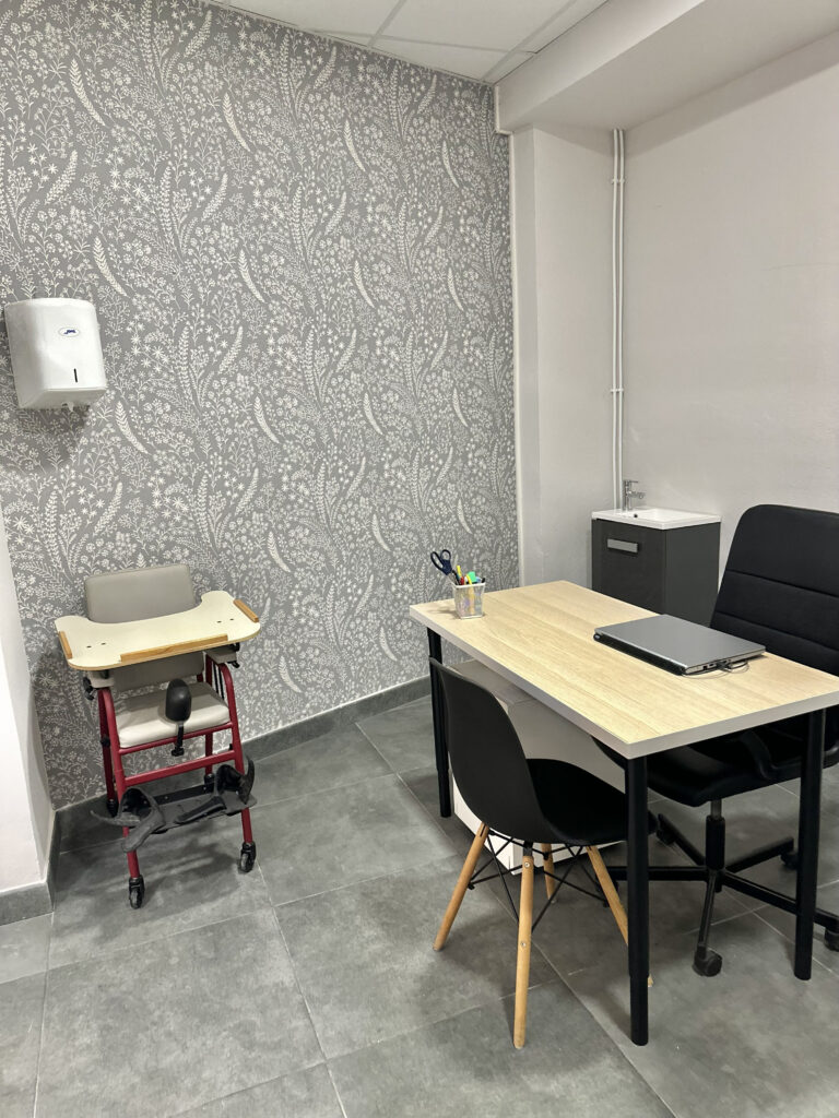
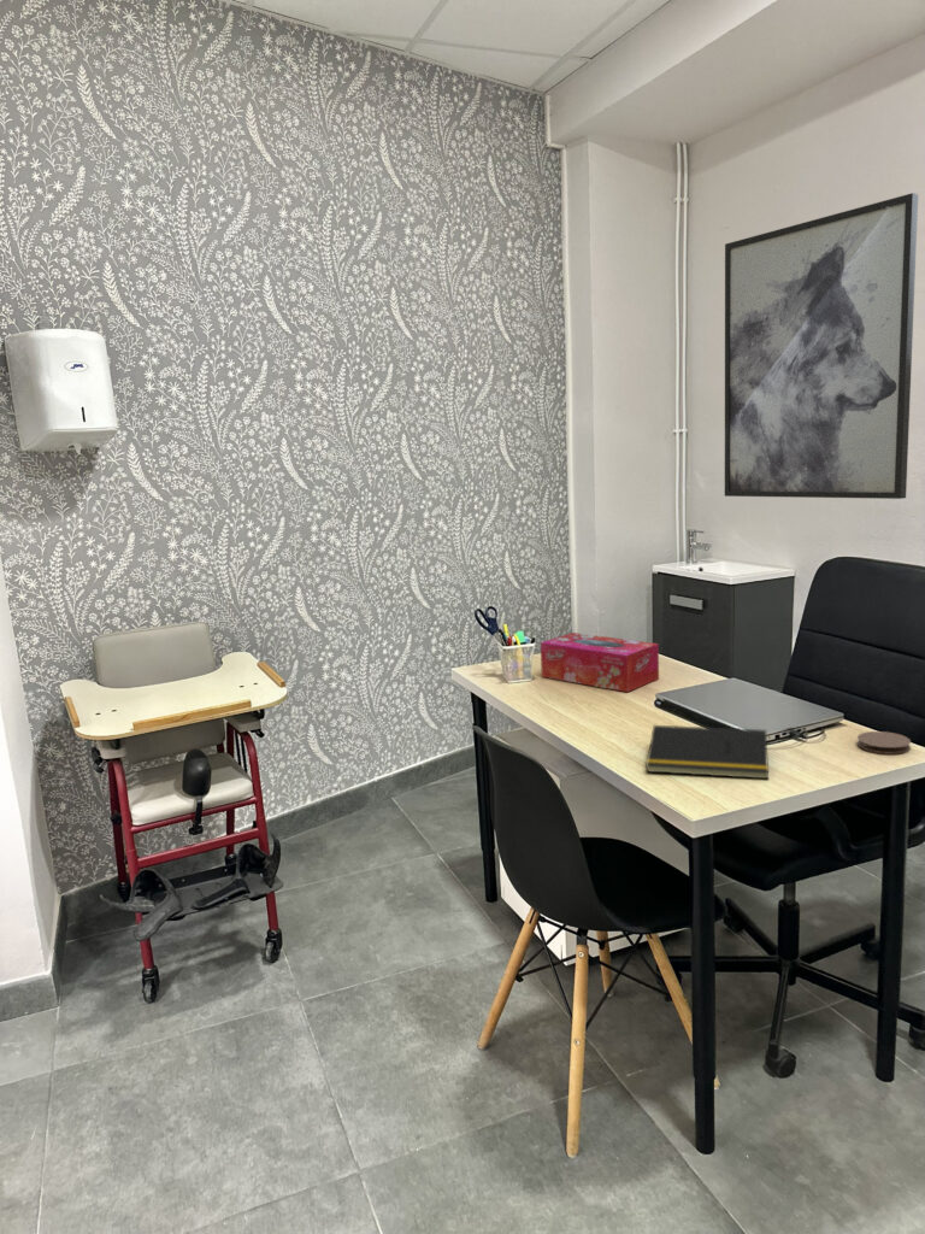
+ wall art (809, 363)
+ notepad (707, 750)
+ tissue box (599, 660)
+ coaster (883, 742)
